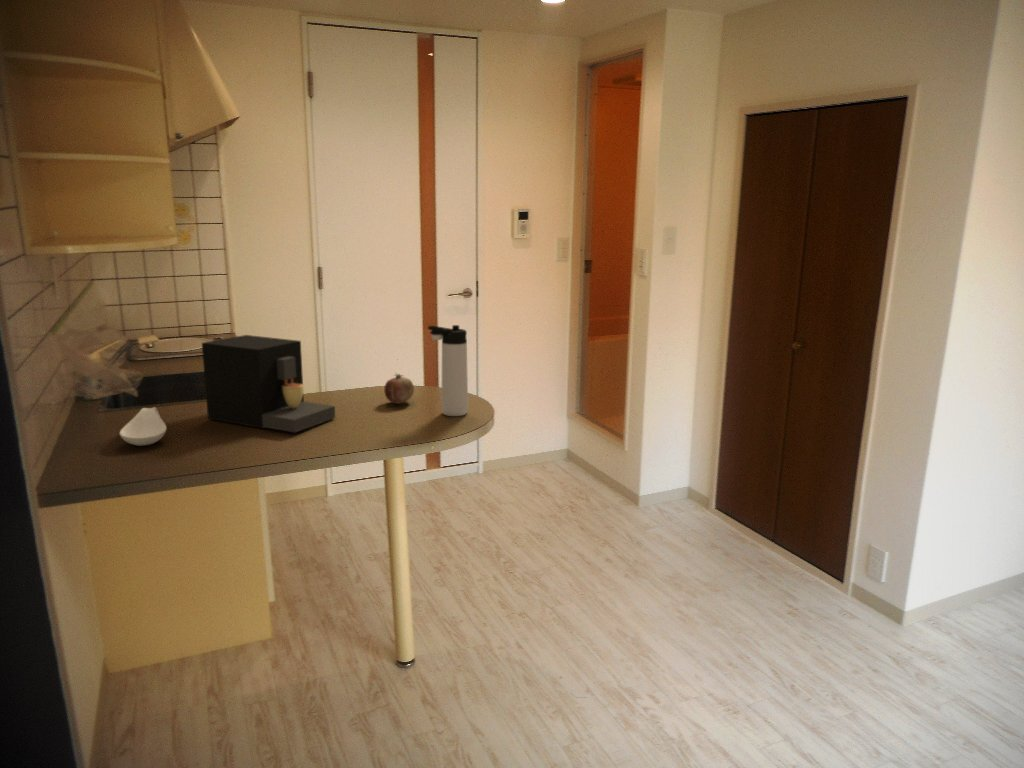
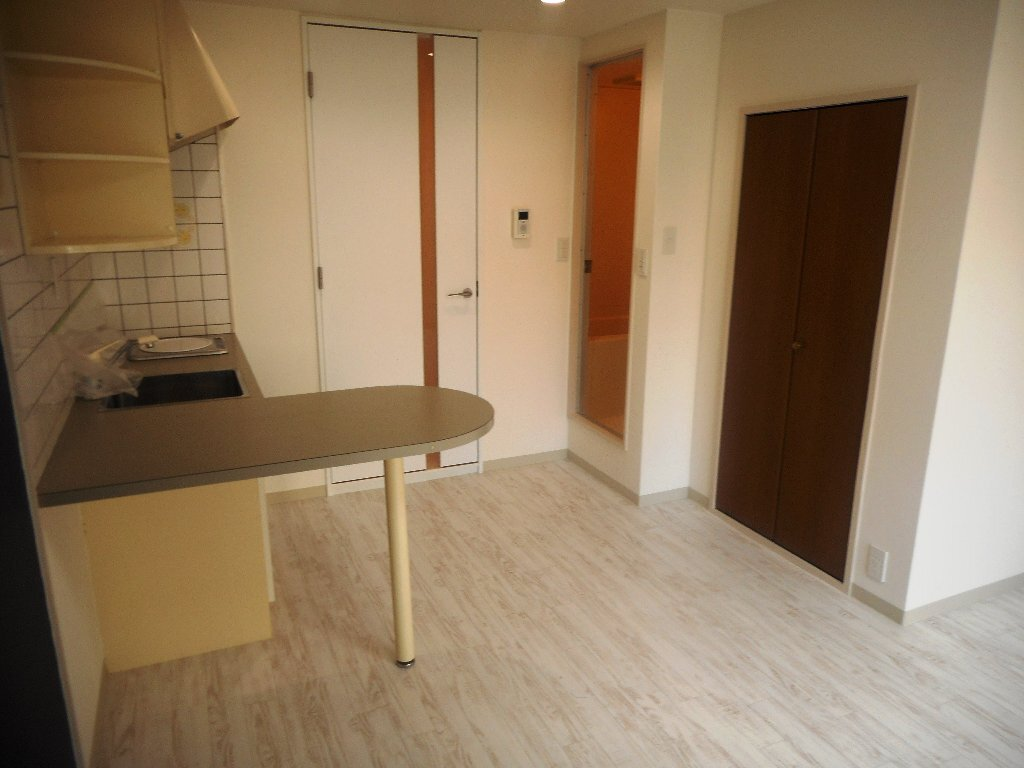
- coffee maker (269, 381)
- fruit (399, 388)
- thermos bottle (448, 370)
- spoon rest (146, 425)
